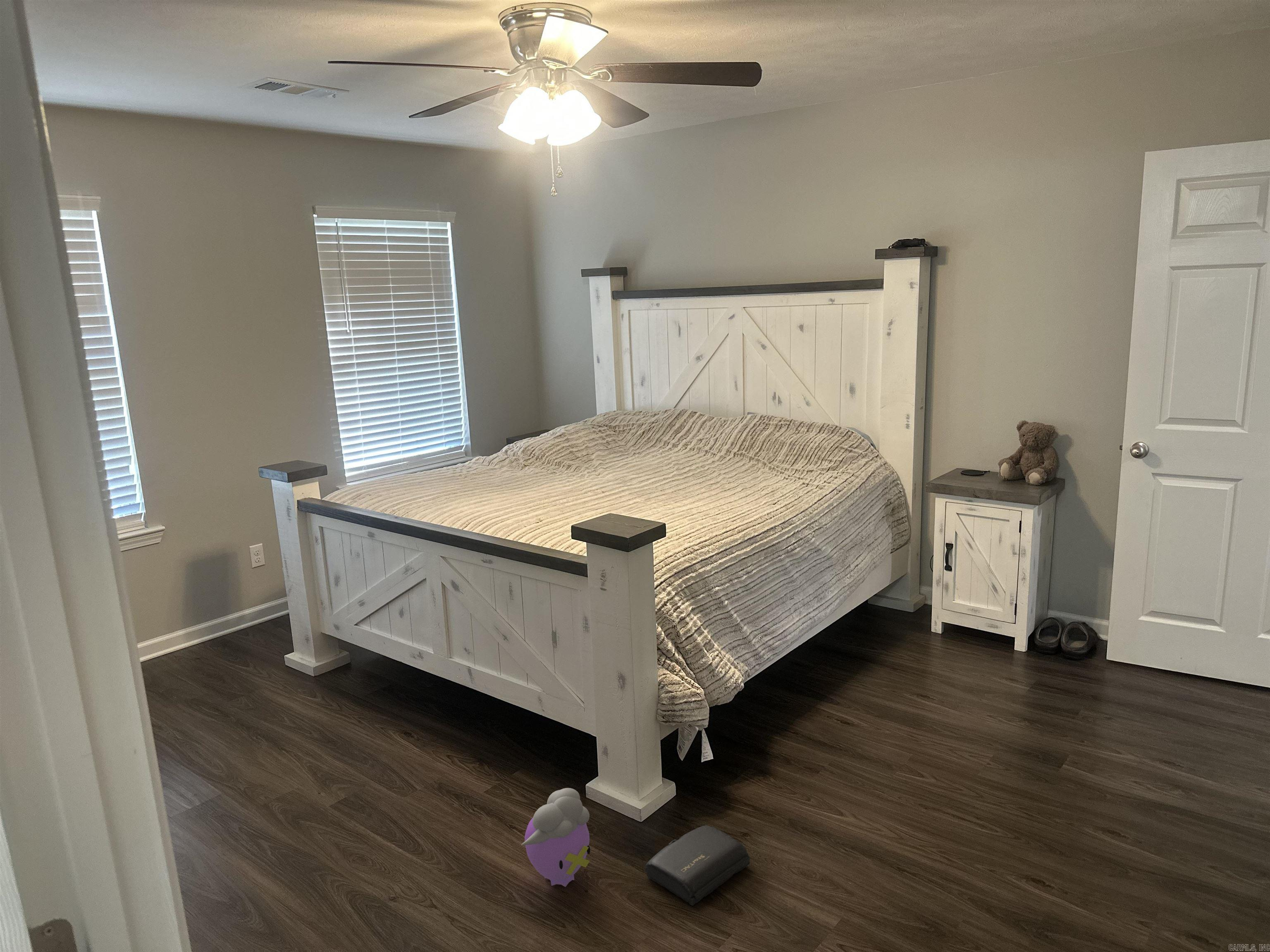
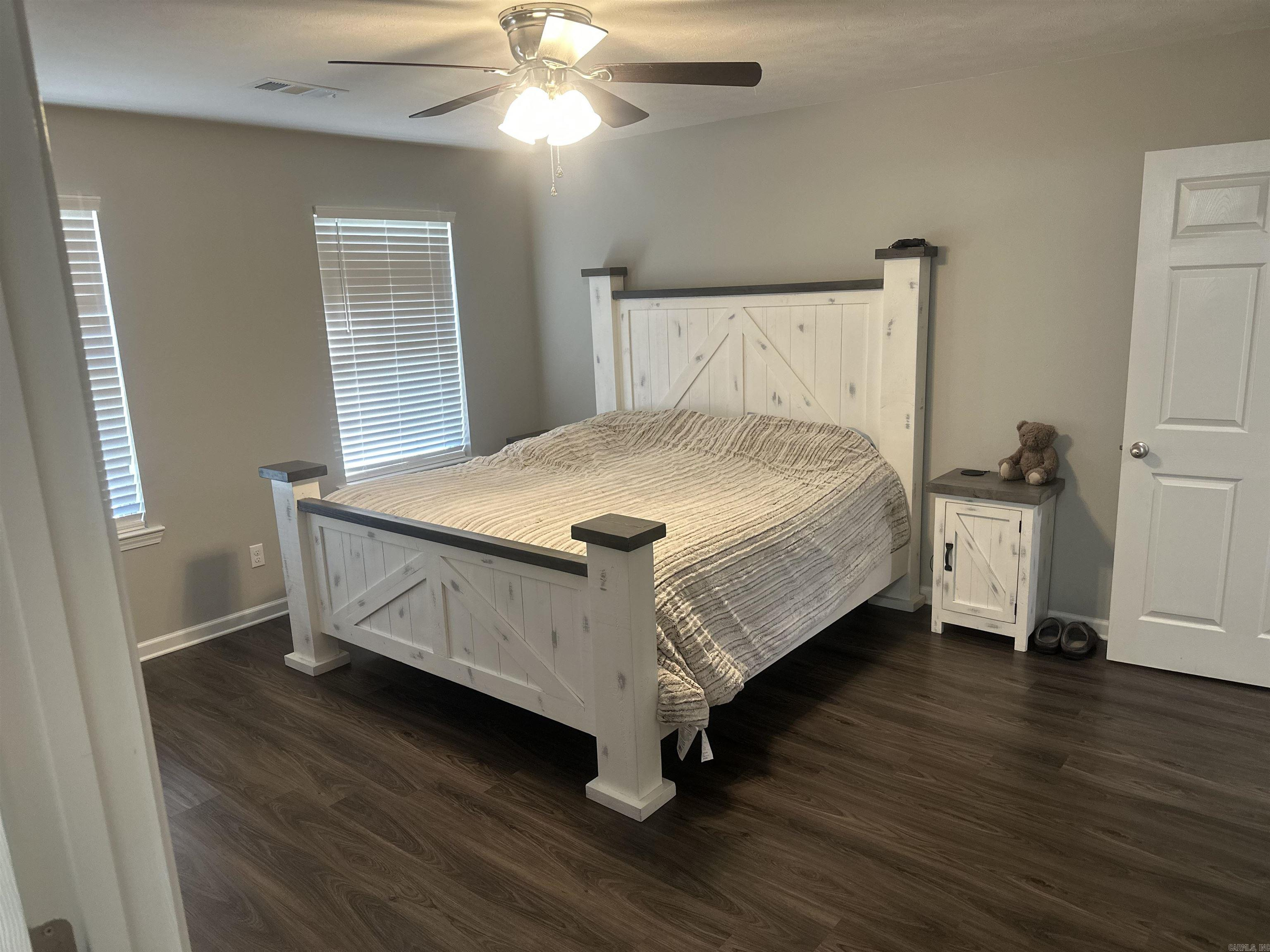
- bag (697, 860)
- plush toy (551, 839)
